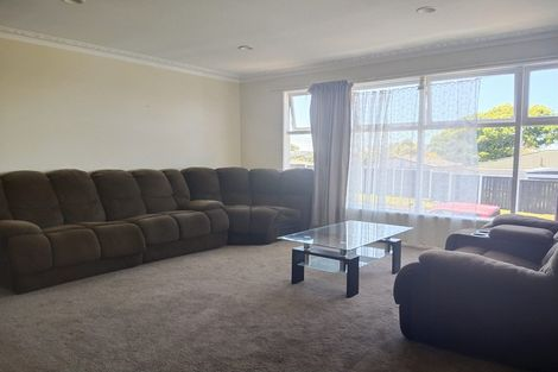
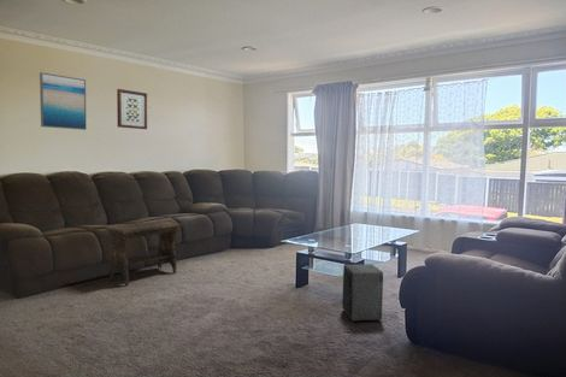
+ footstool (146, 255)
+ wall art (132, 110)
+ wall art (64, 102)
+ speaker (364, 291)
